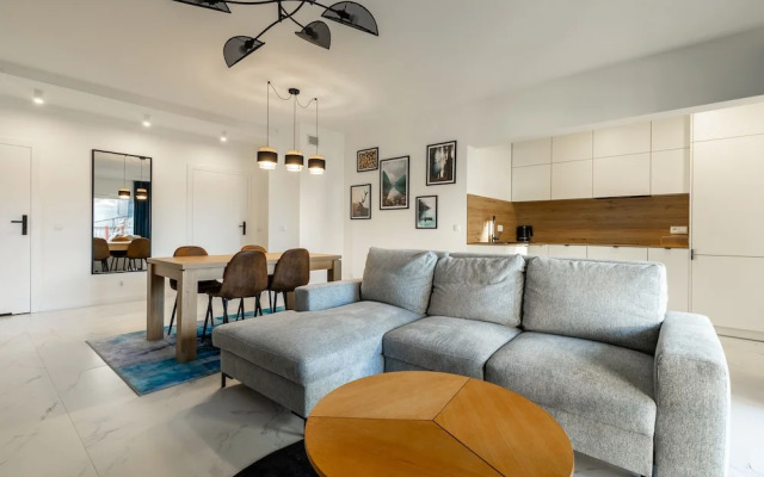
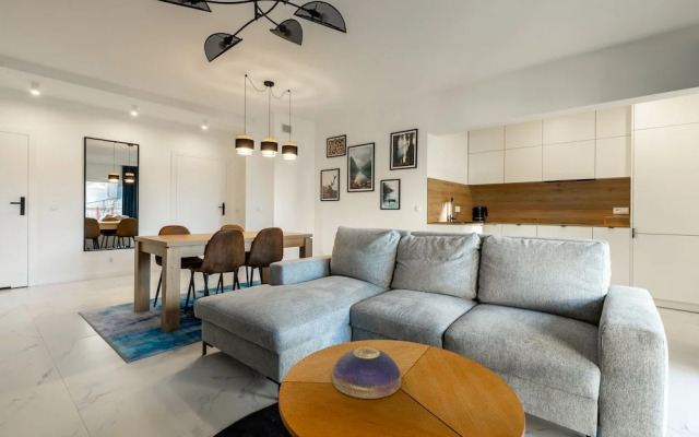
+ decorative bowl (366, 364)
